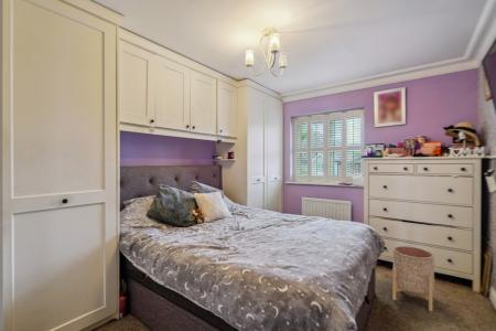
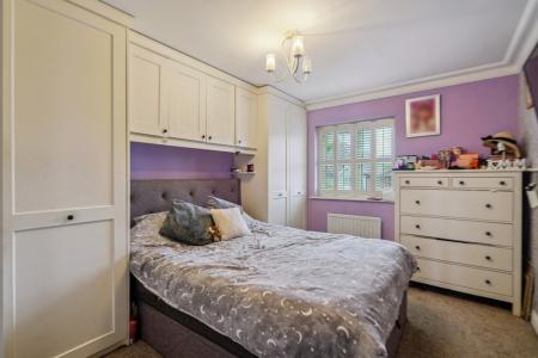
- planter (412, 275)
